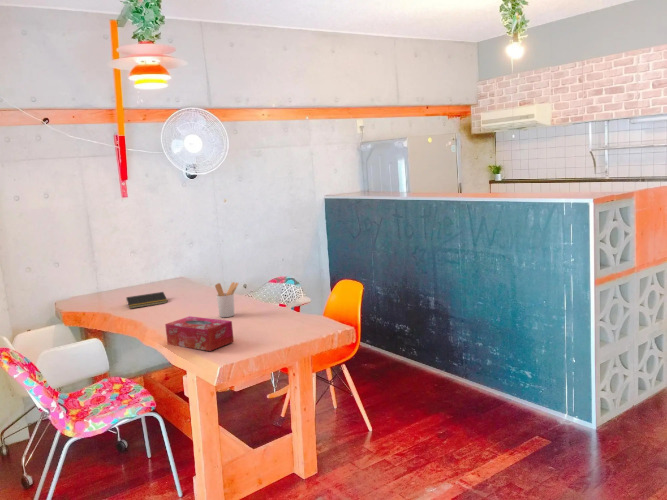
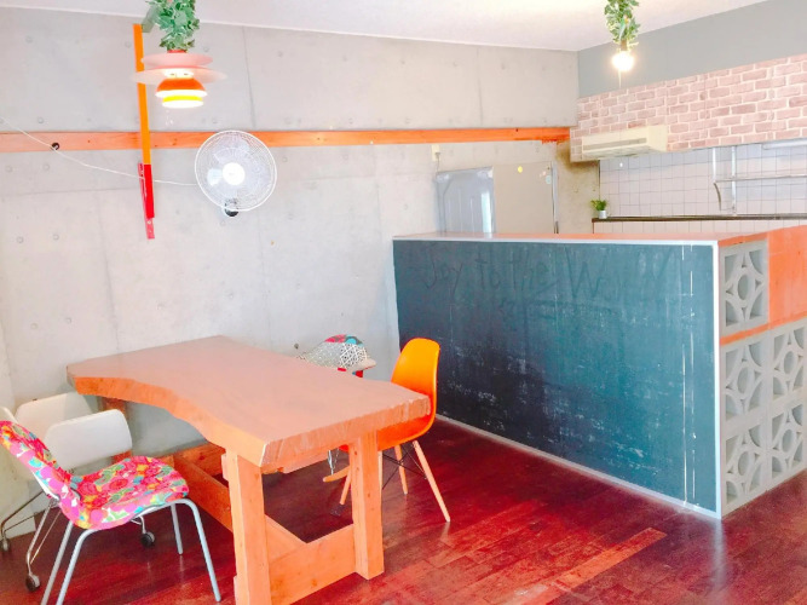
- tissue box (199, 332)
- notepad (147, 299)
- utensil holder (228, 298)
